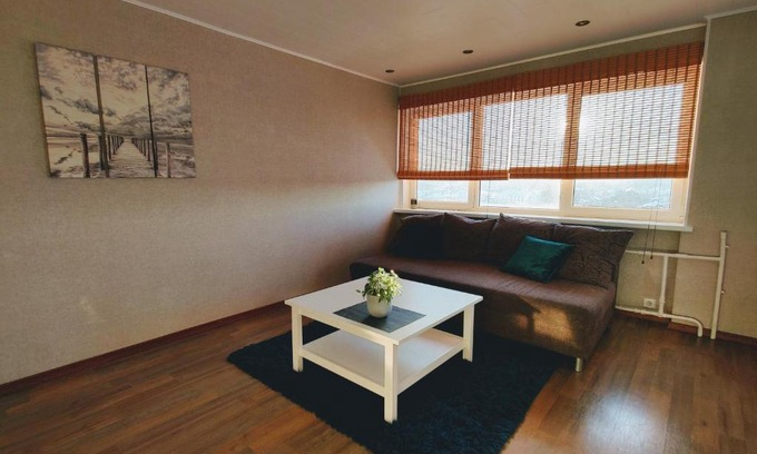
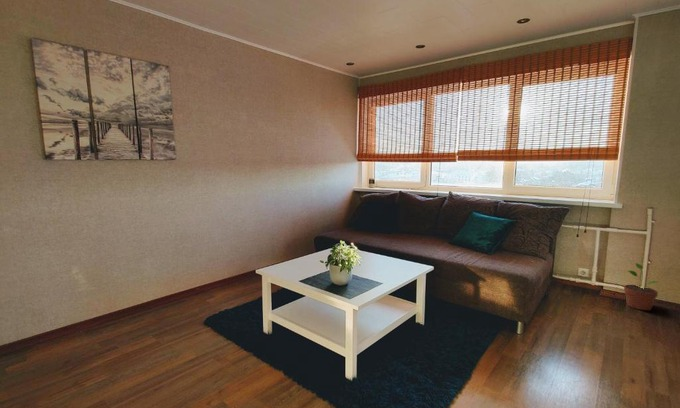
+ potted plant (641, 285)
